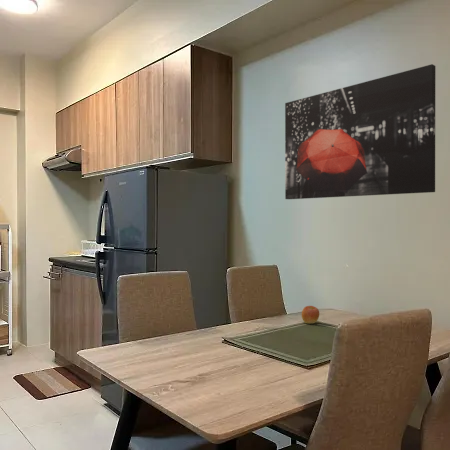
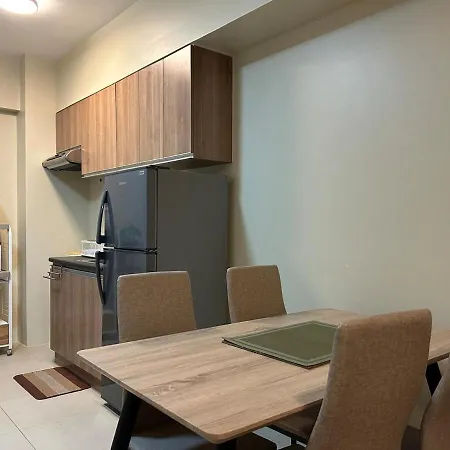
- wall art (350, 141)
- apple (310, 314)
